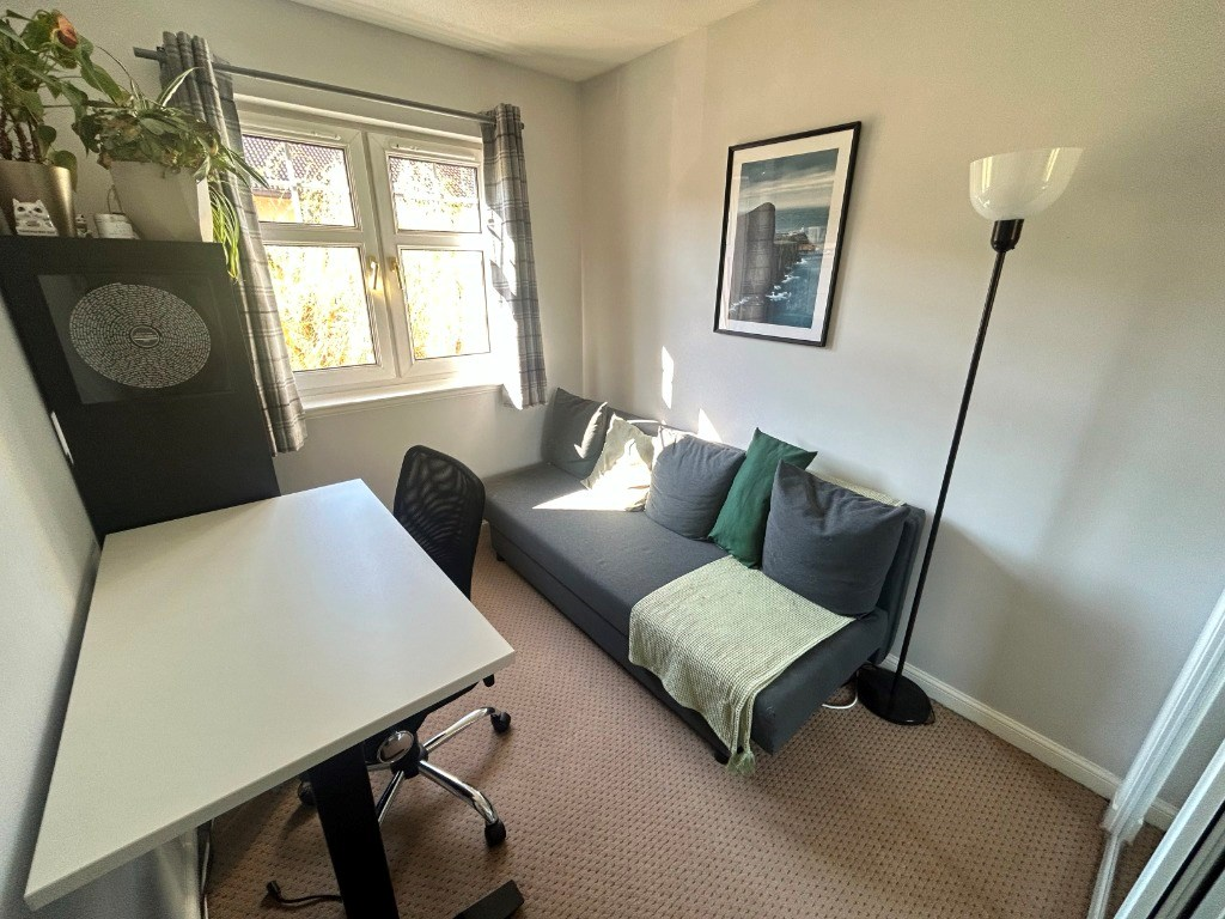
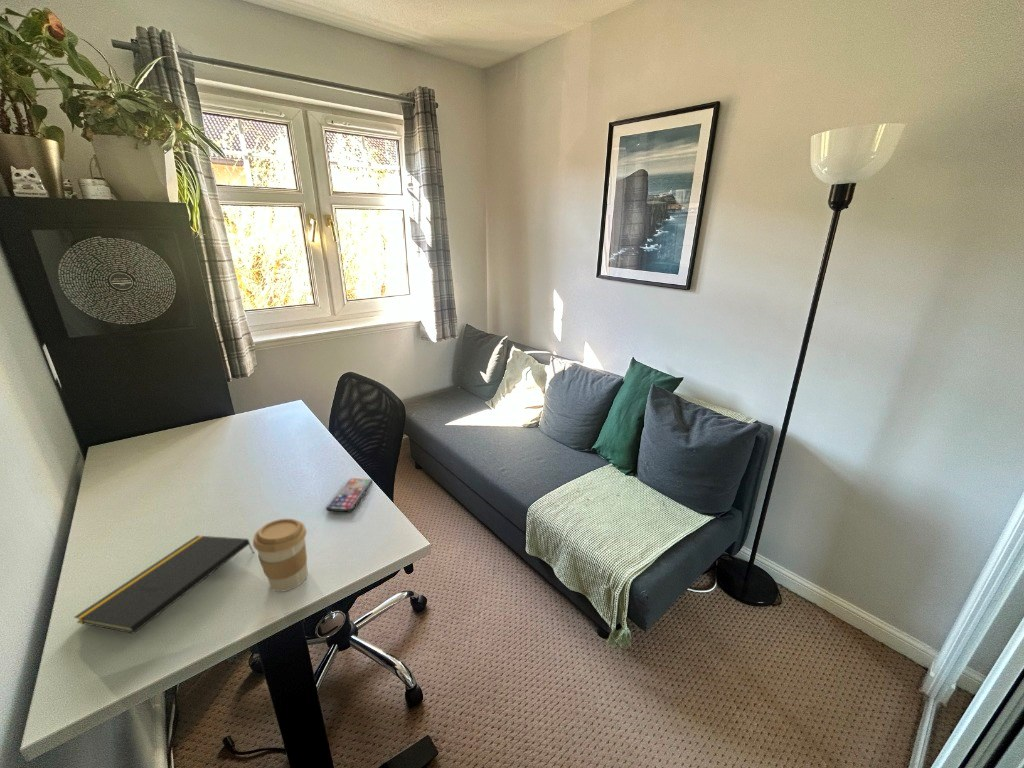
+ smartphone (350, 493)
+ coffee cup (283, 553)
+ notepad (170, 577)
